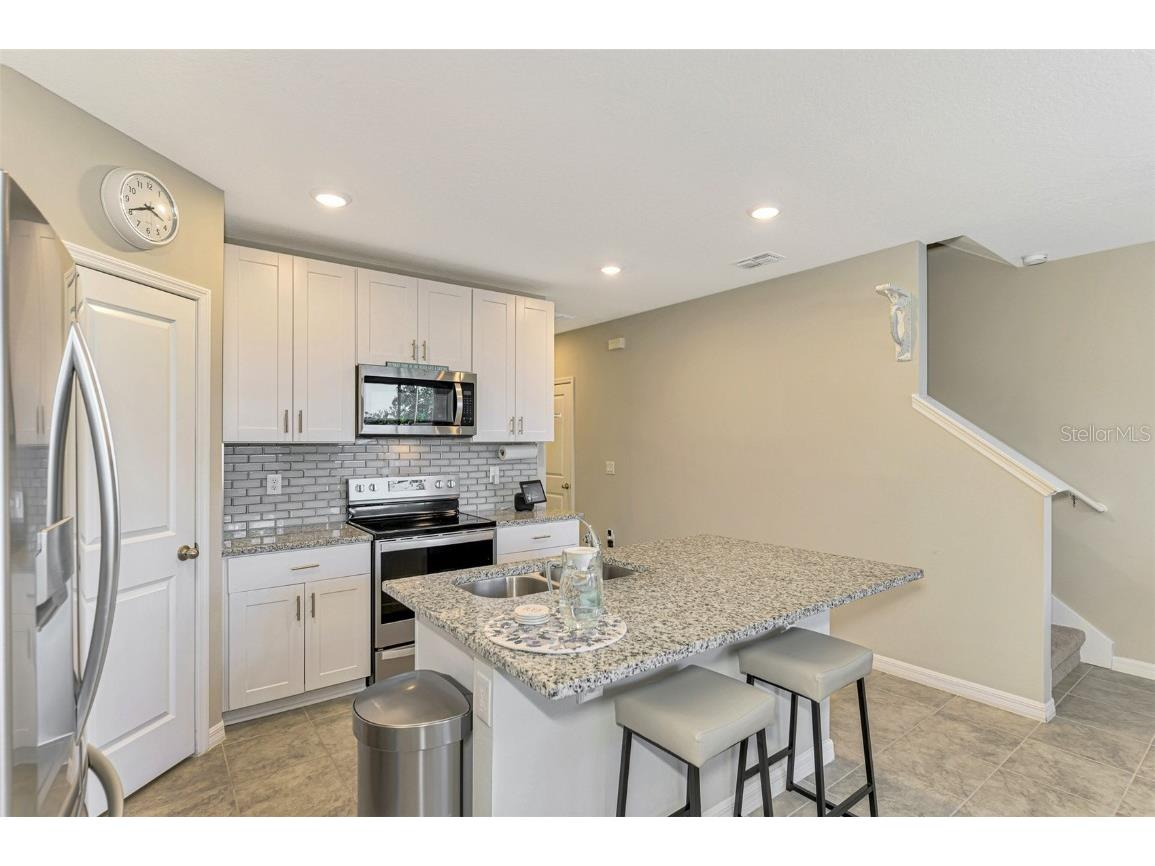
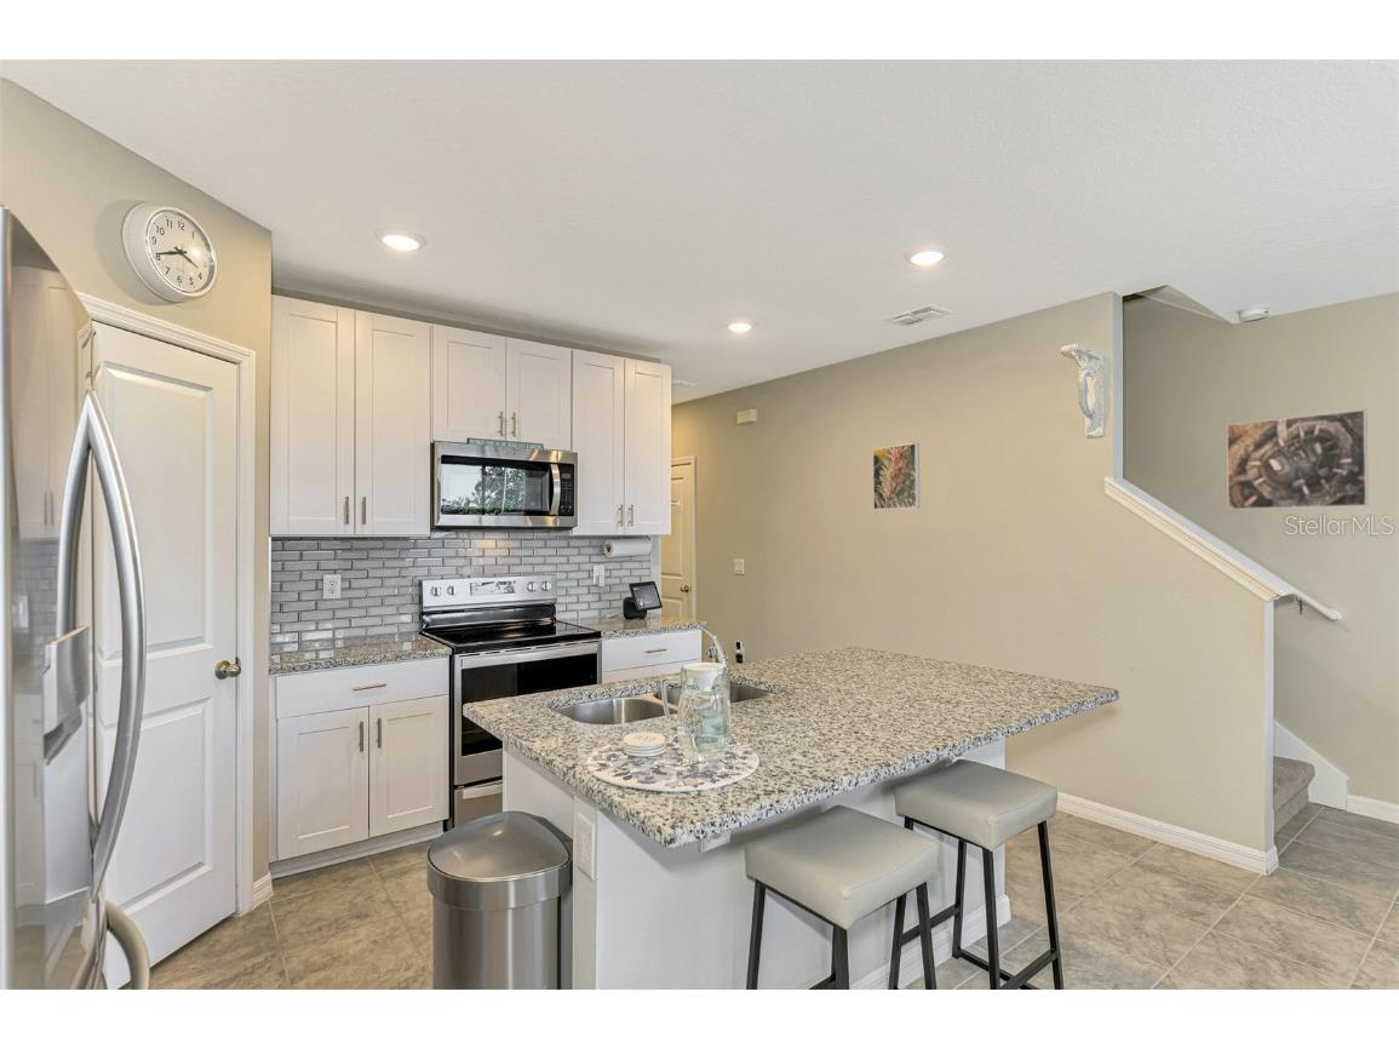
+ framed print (895, 477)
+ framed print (1292, 463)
